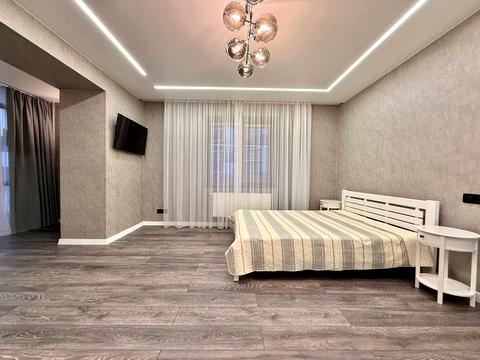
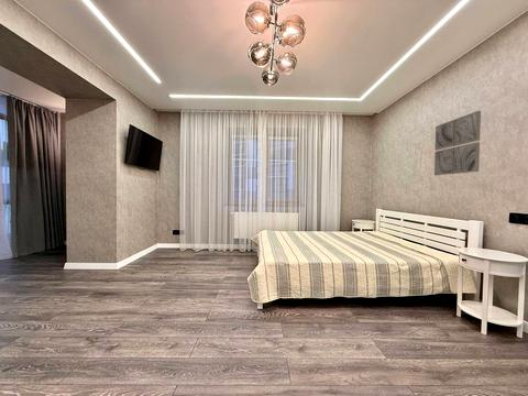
+ wall art (454, 145)
